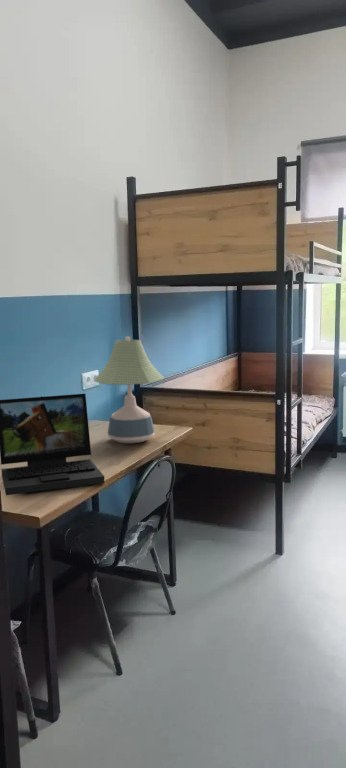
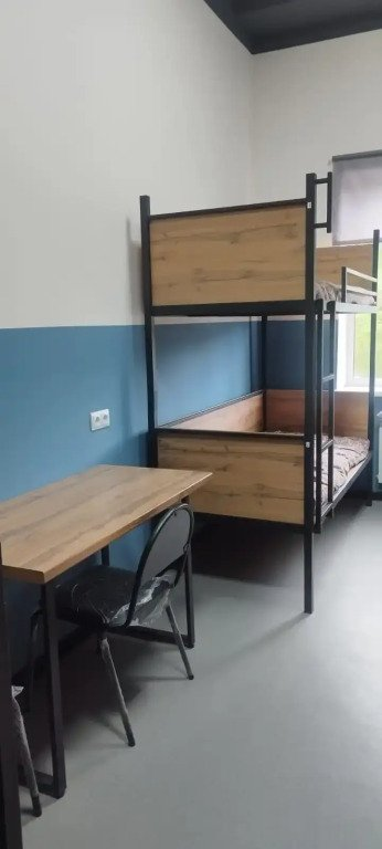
- laptop (48, 439)
- desk lamp (129, 388)
